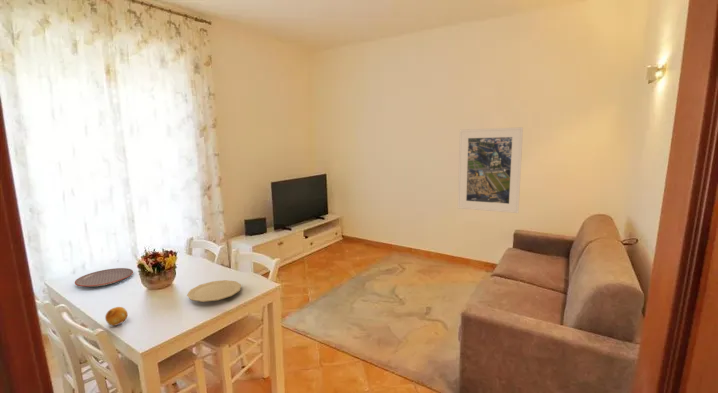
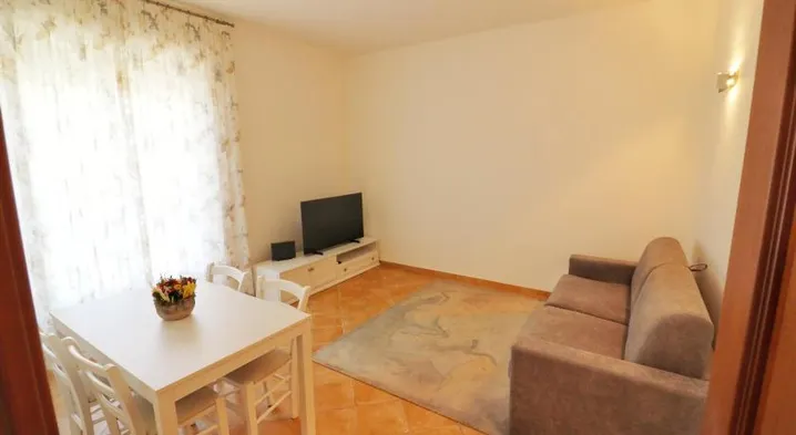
- fruit (116, 315)
- plate (105, 278)
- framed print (488, 170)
- plate (215, 292)
